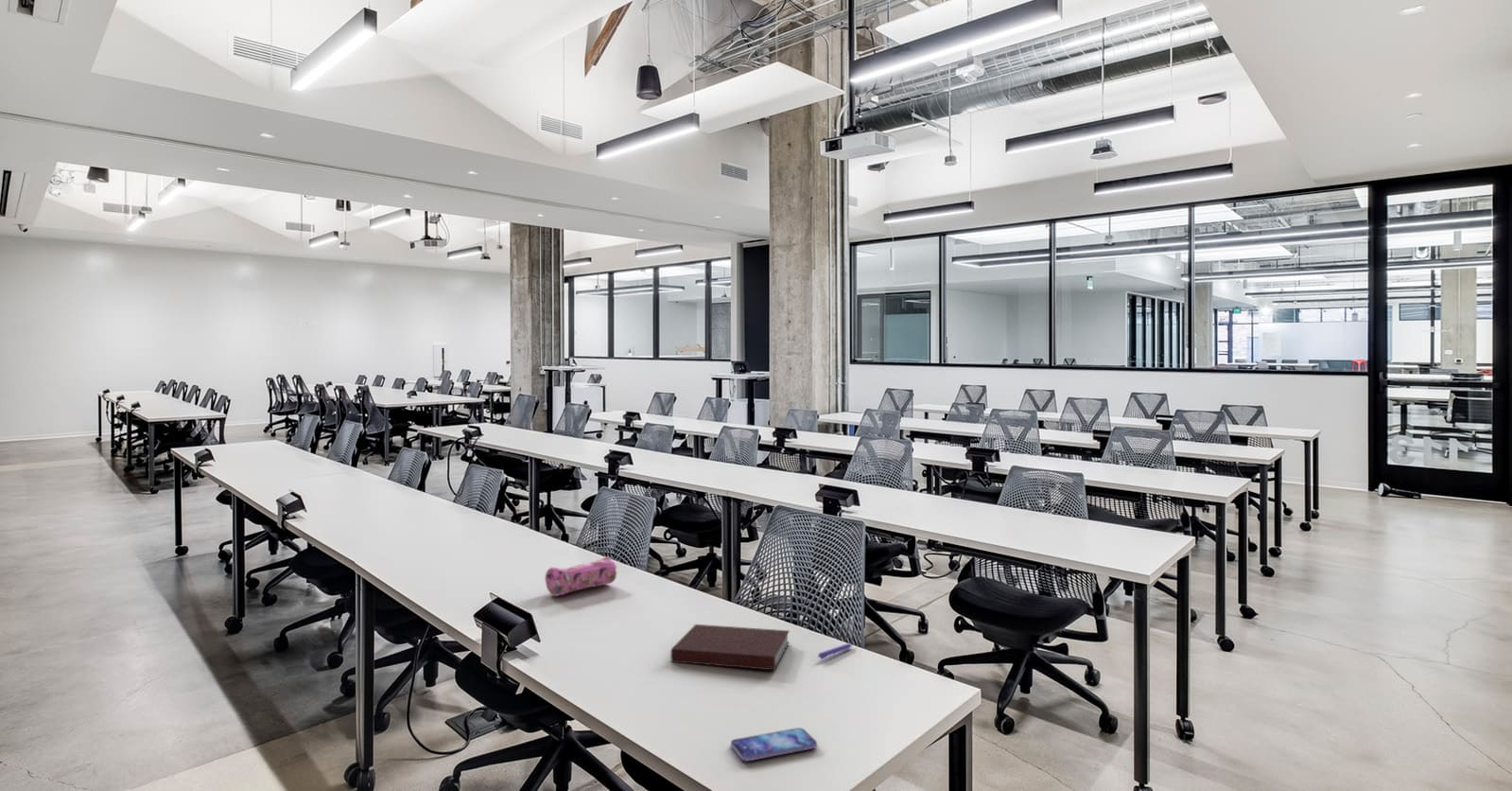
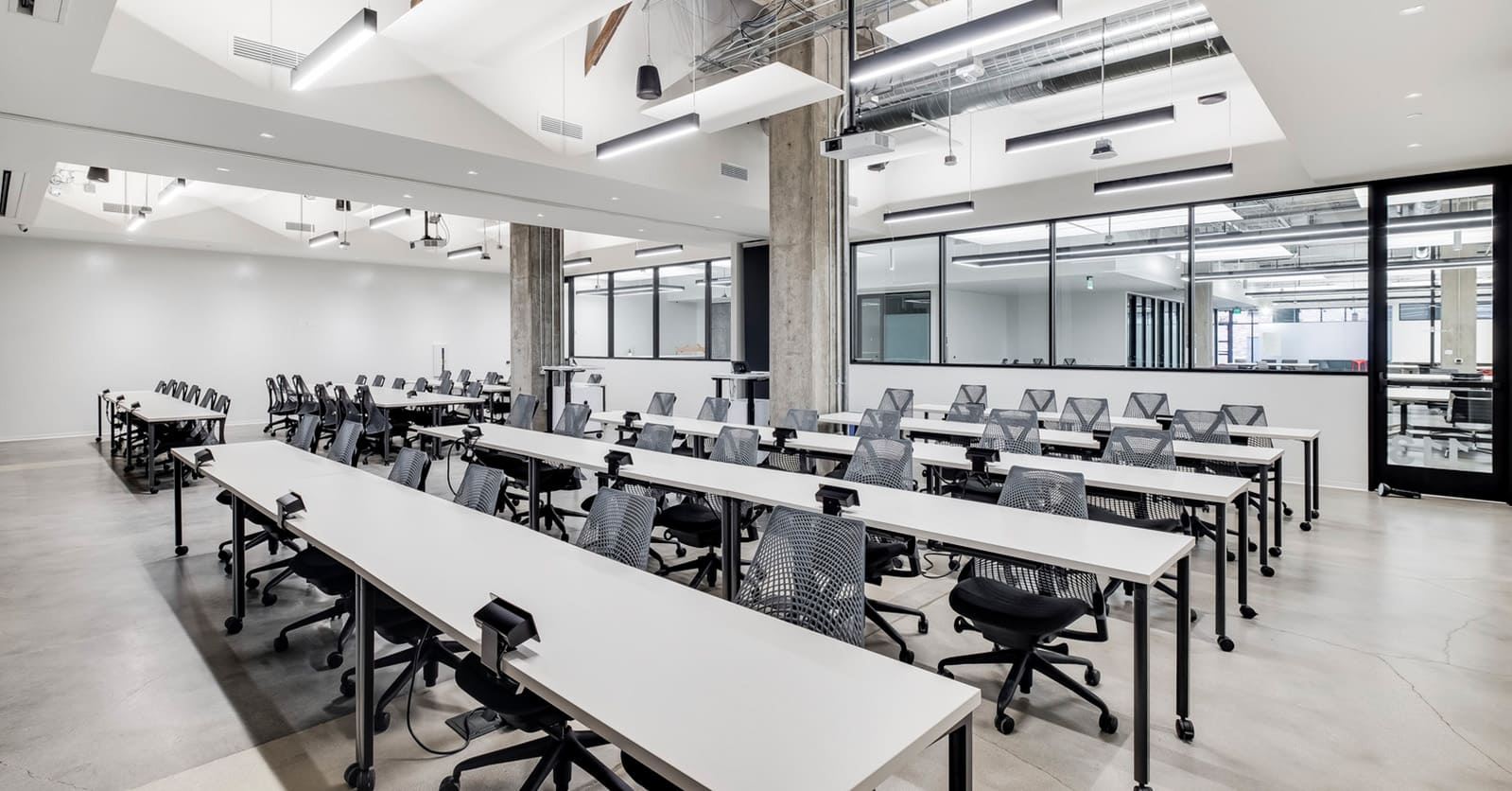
- pencil case (582, 575)
- notebook (732, 645)
- pen (836, 650)
- smartphone (773, 744)
